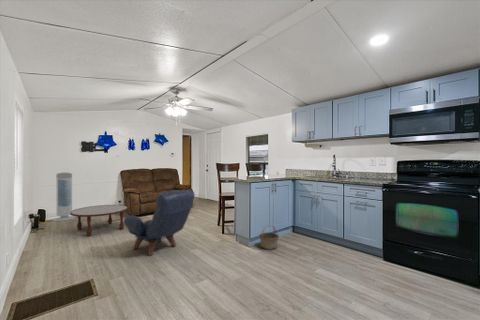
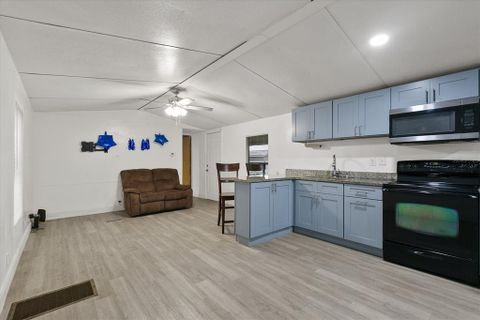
- coffee table (100, 215)
- basket (268, 236)
- air purifier (64, 195)
- armchair (162, 219)
